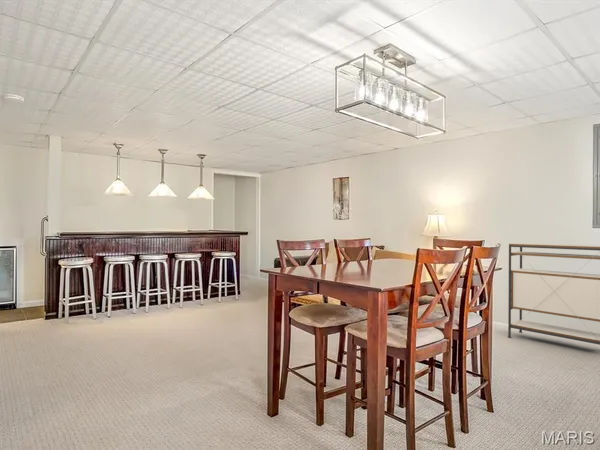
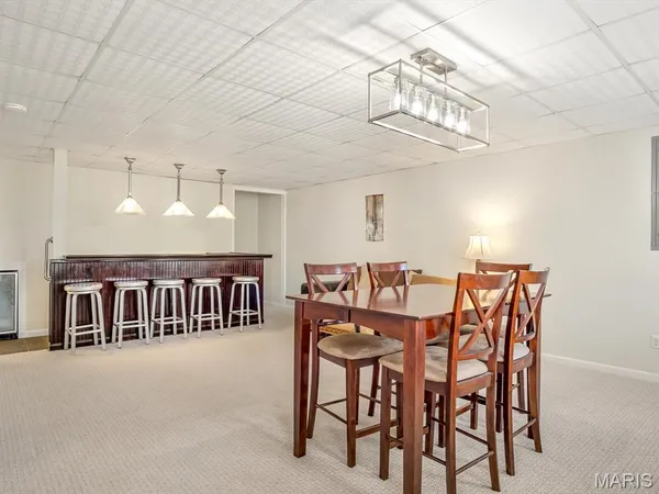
- shelving unit (559, 294)
